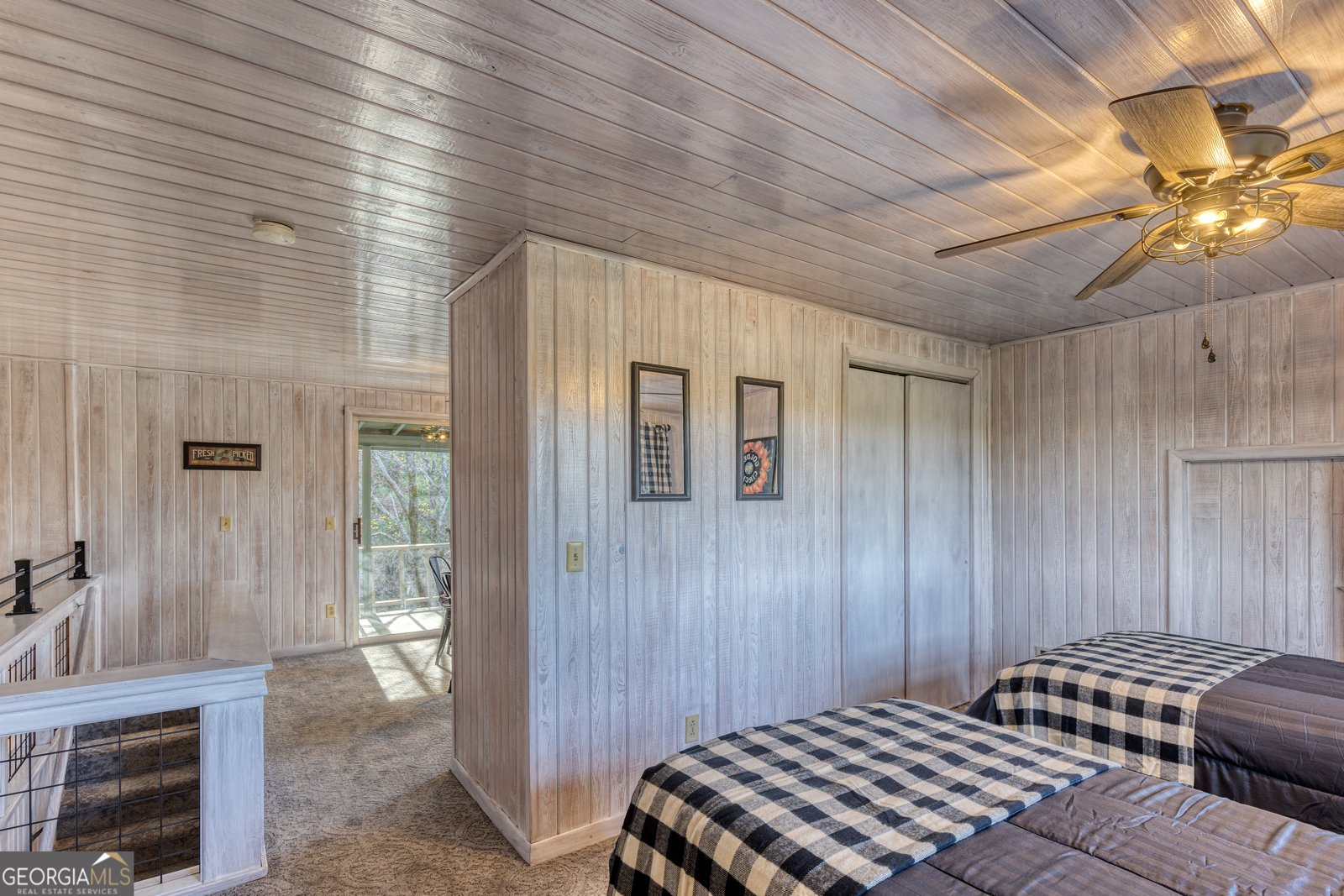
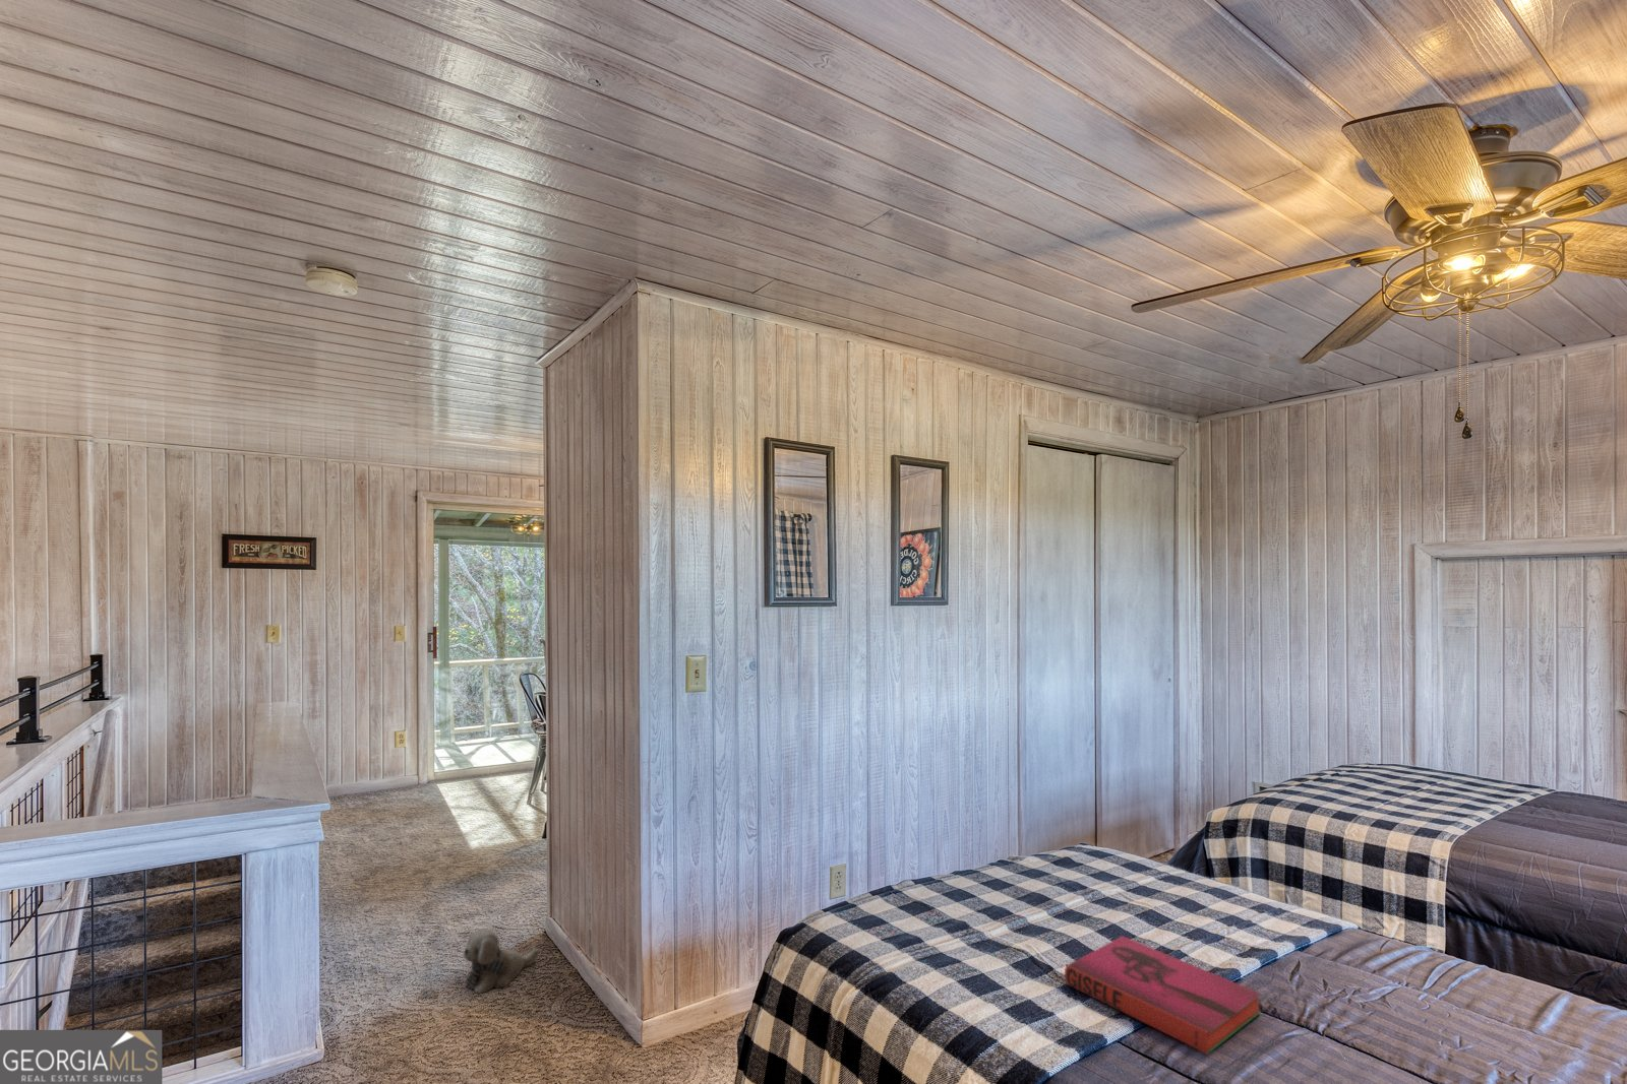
+ hardback book (1160, 988)
+ plush toy (504, 951)
